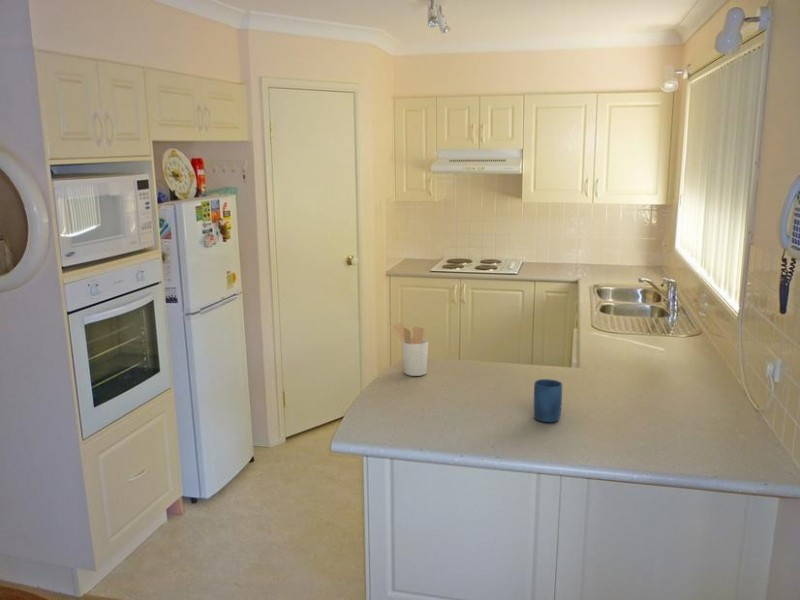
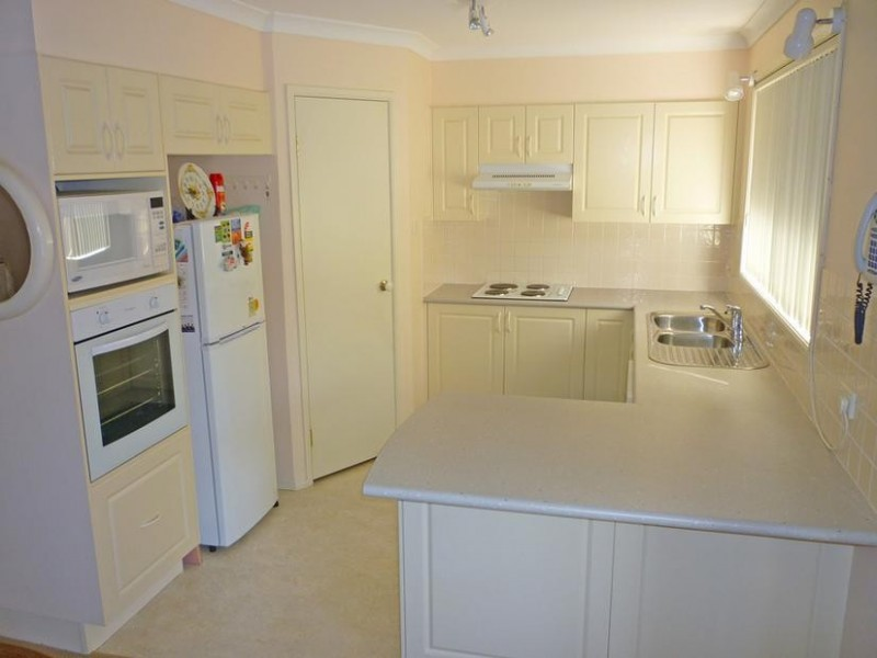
- utensil holder (409, 348)
- mug (549, 399)
